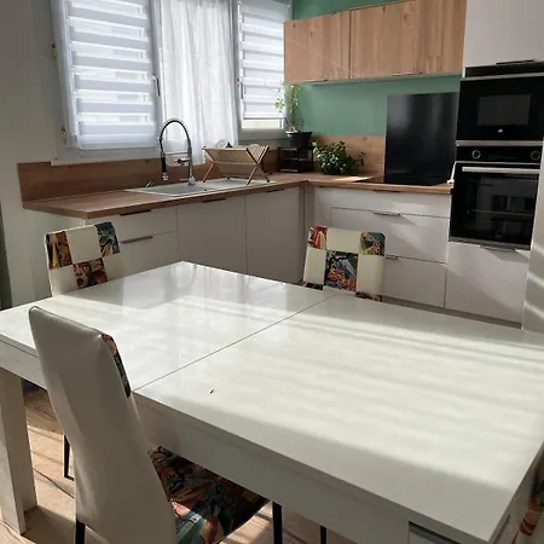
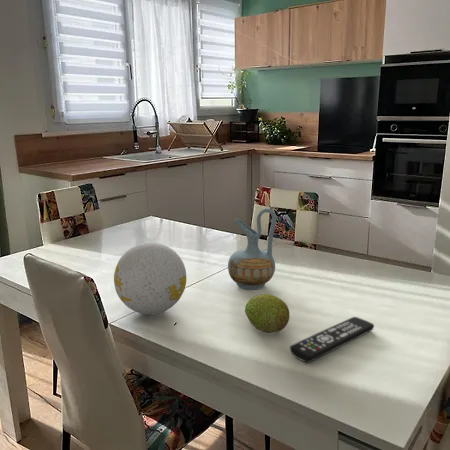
+ decorative ball (150, 277)
+ remote control (333, 338)
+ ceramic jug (251, 247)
+ fruit (264, 311)
